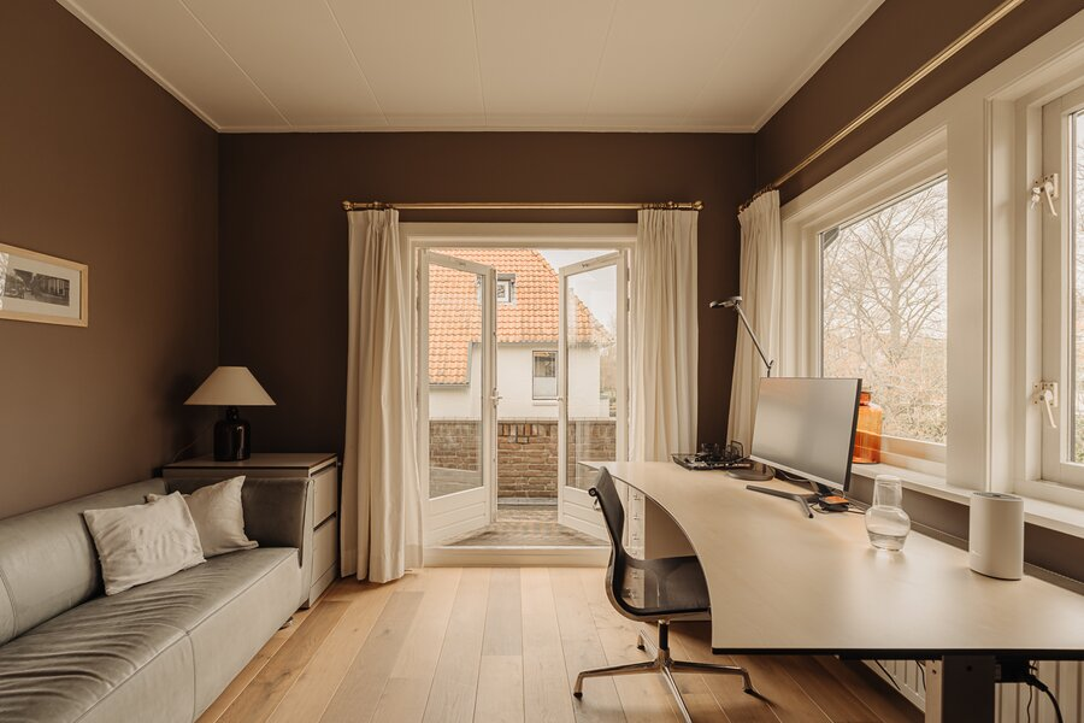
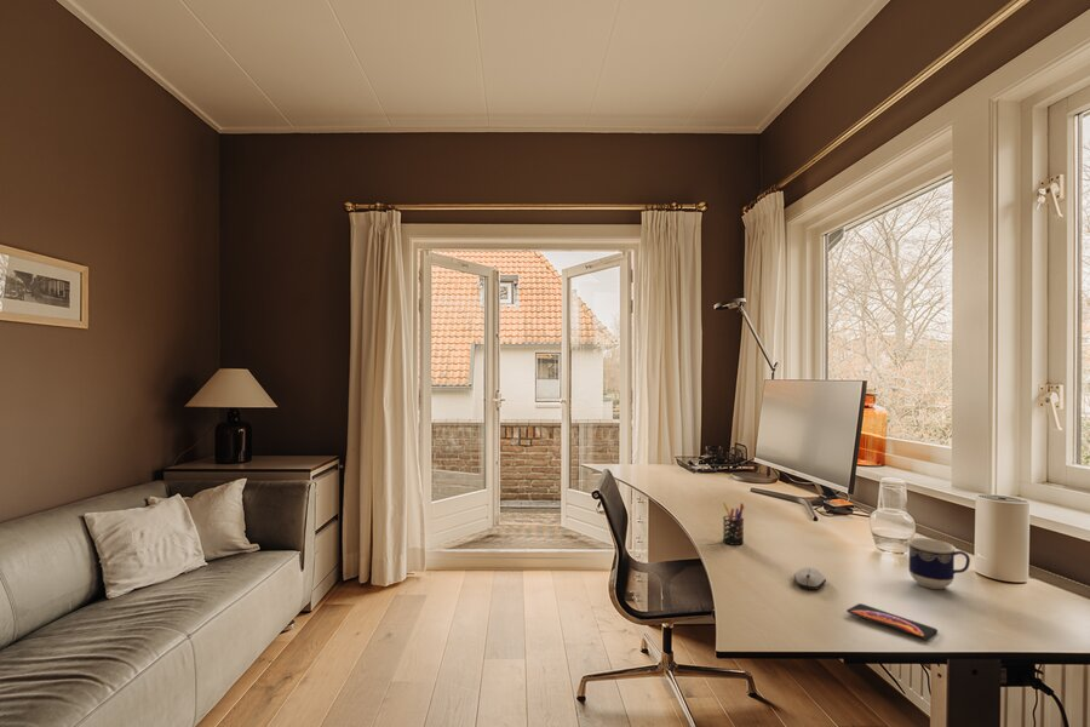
+ computer mouse (809, 576)
+ smartphone (890, 619)
+ pen holder (735, 521)
+ cup (937, 565)
